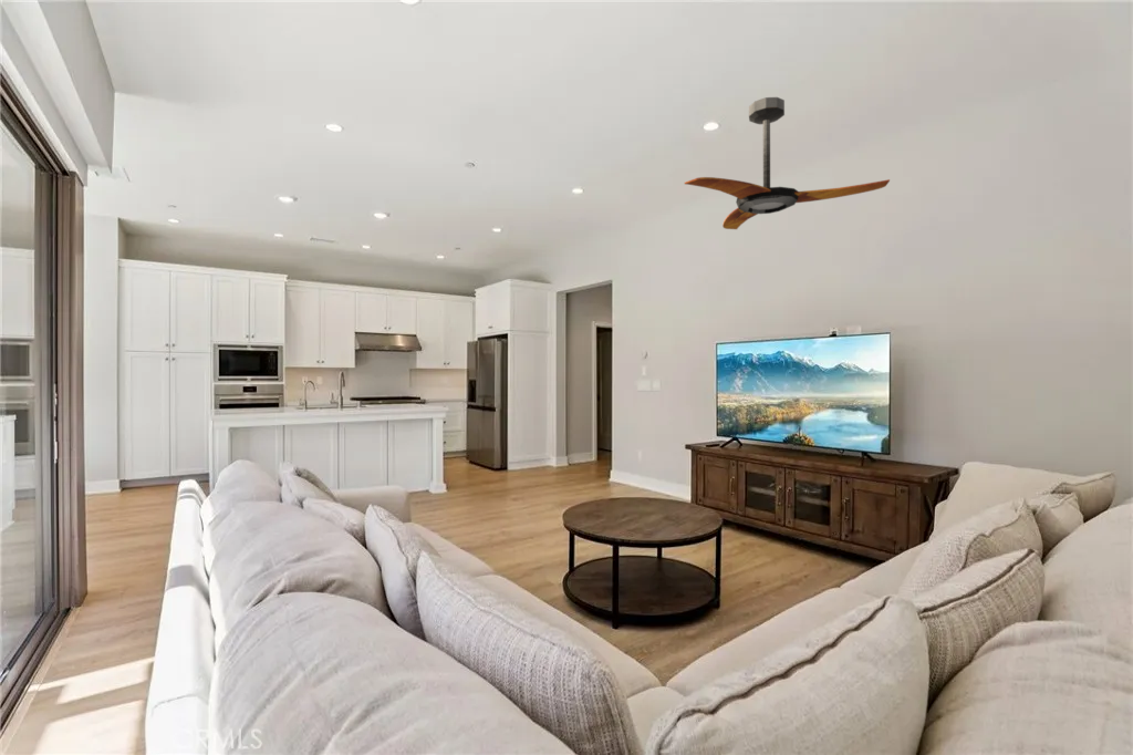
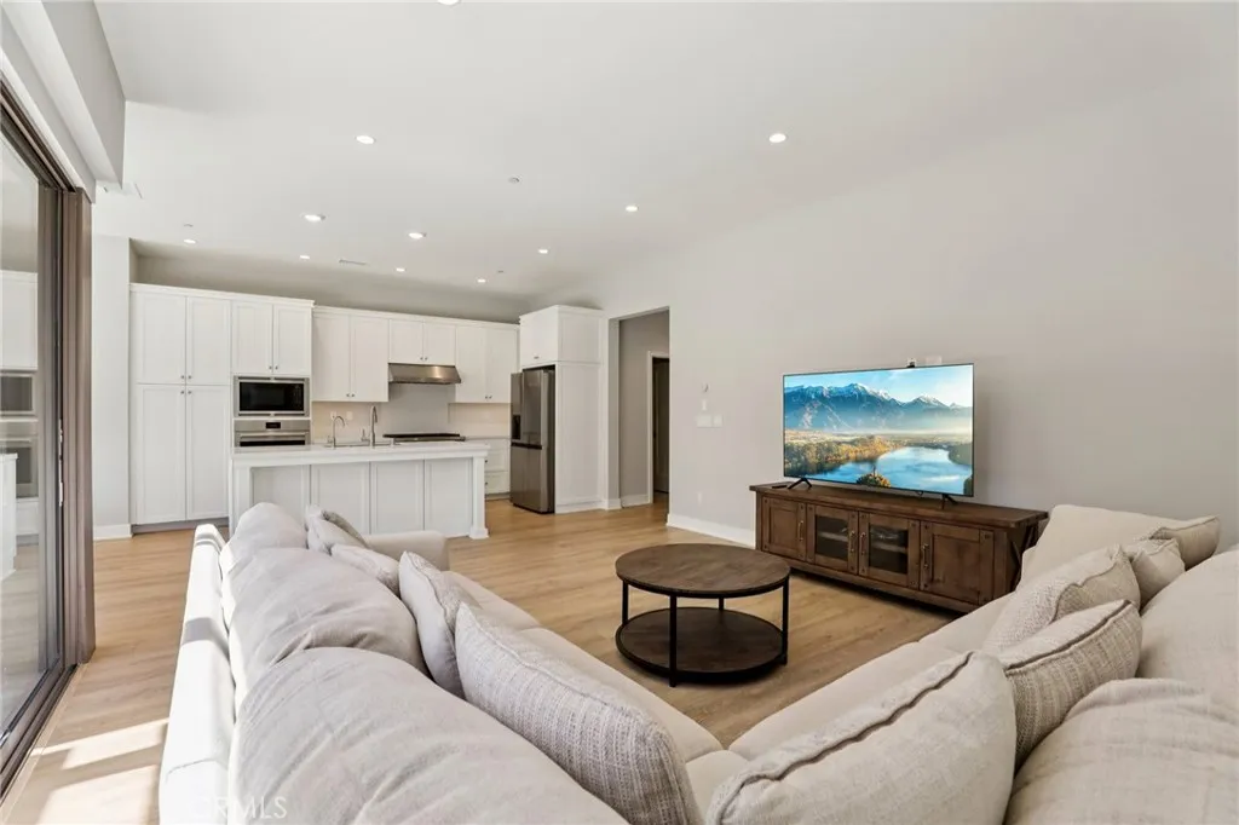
- ceiling fan (769, 156)
